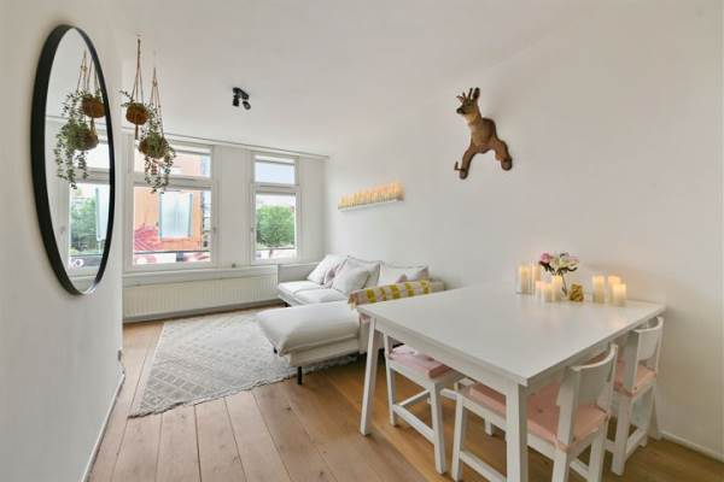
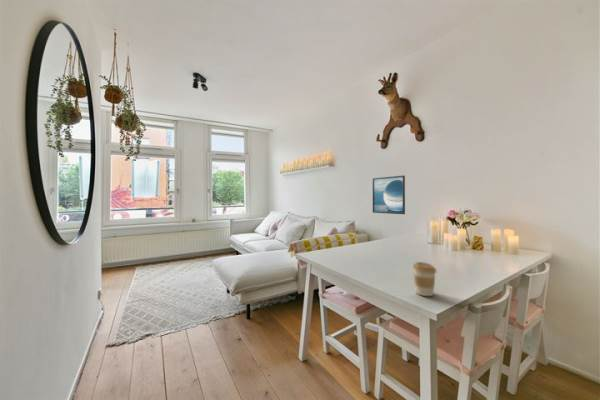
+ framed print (387, 195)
+ coffee cup (424, 278)
